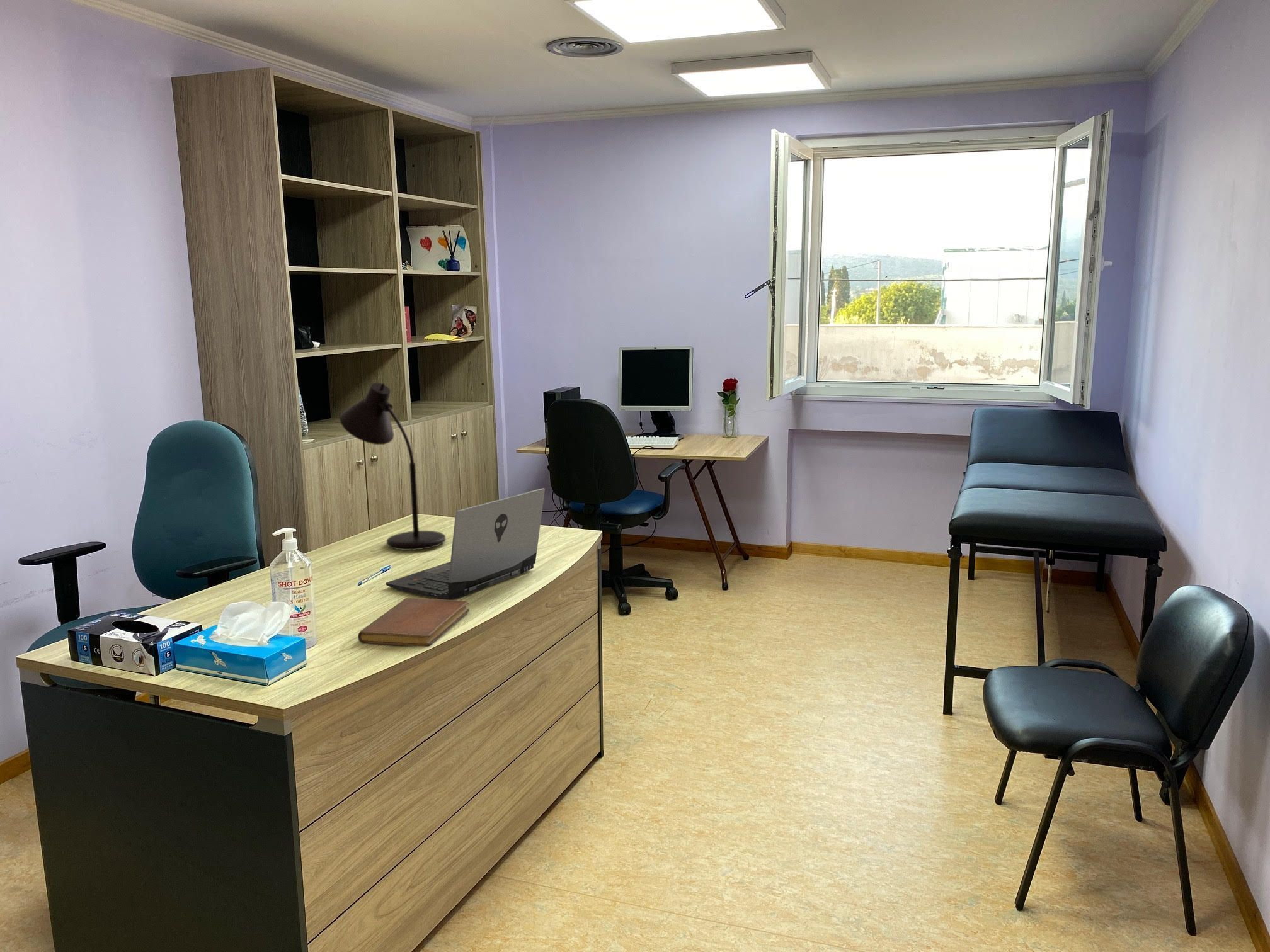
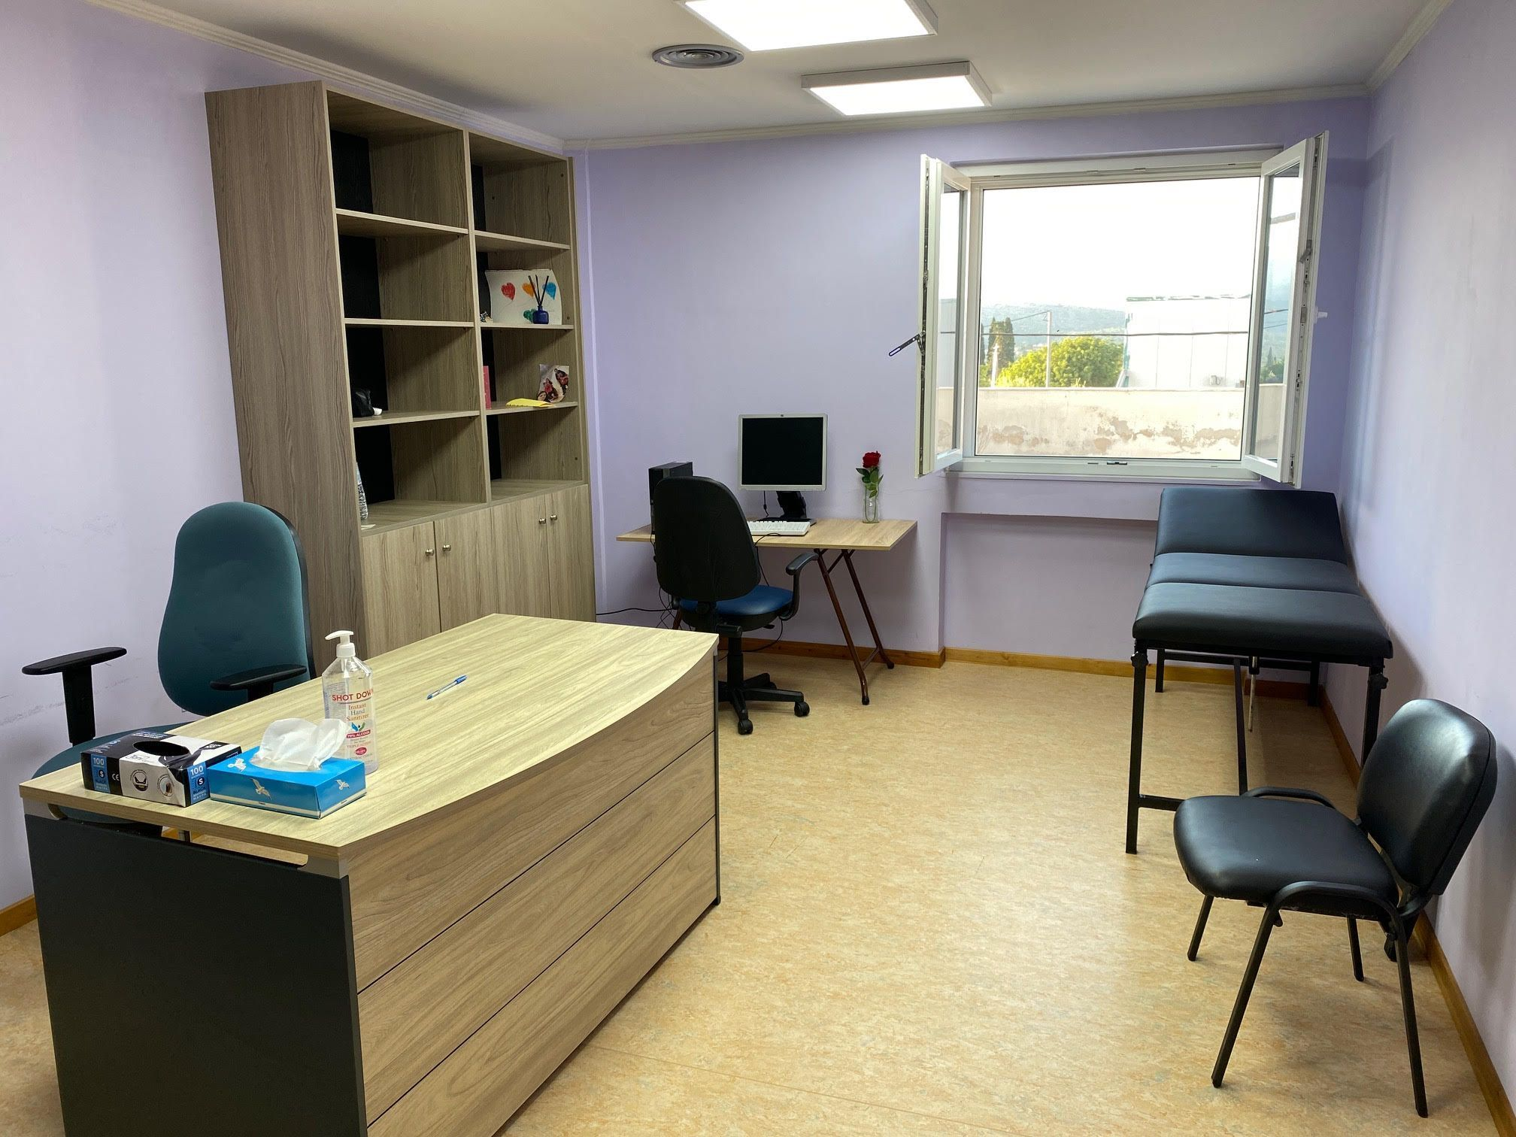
- desk lamp (409, 463)
- laptop computer (467, 537)
- notebook (416, 620)
